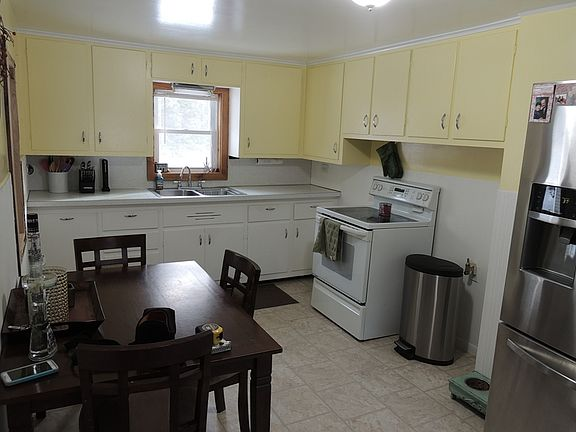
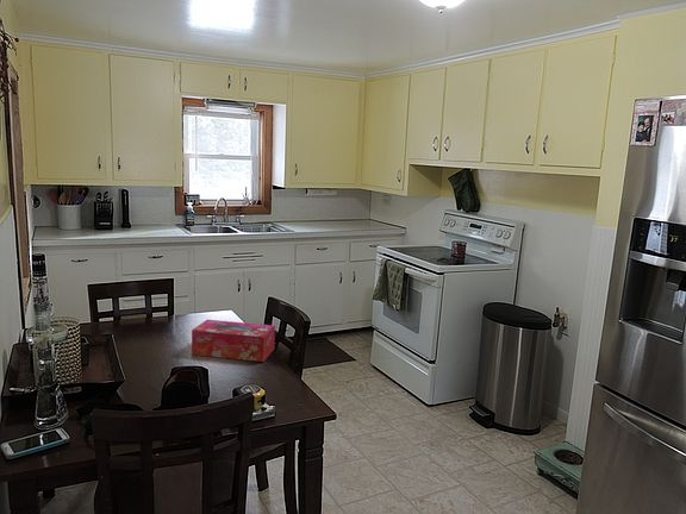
+ tissue box (233, 339)
